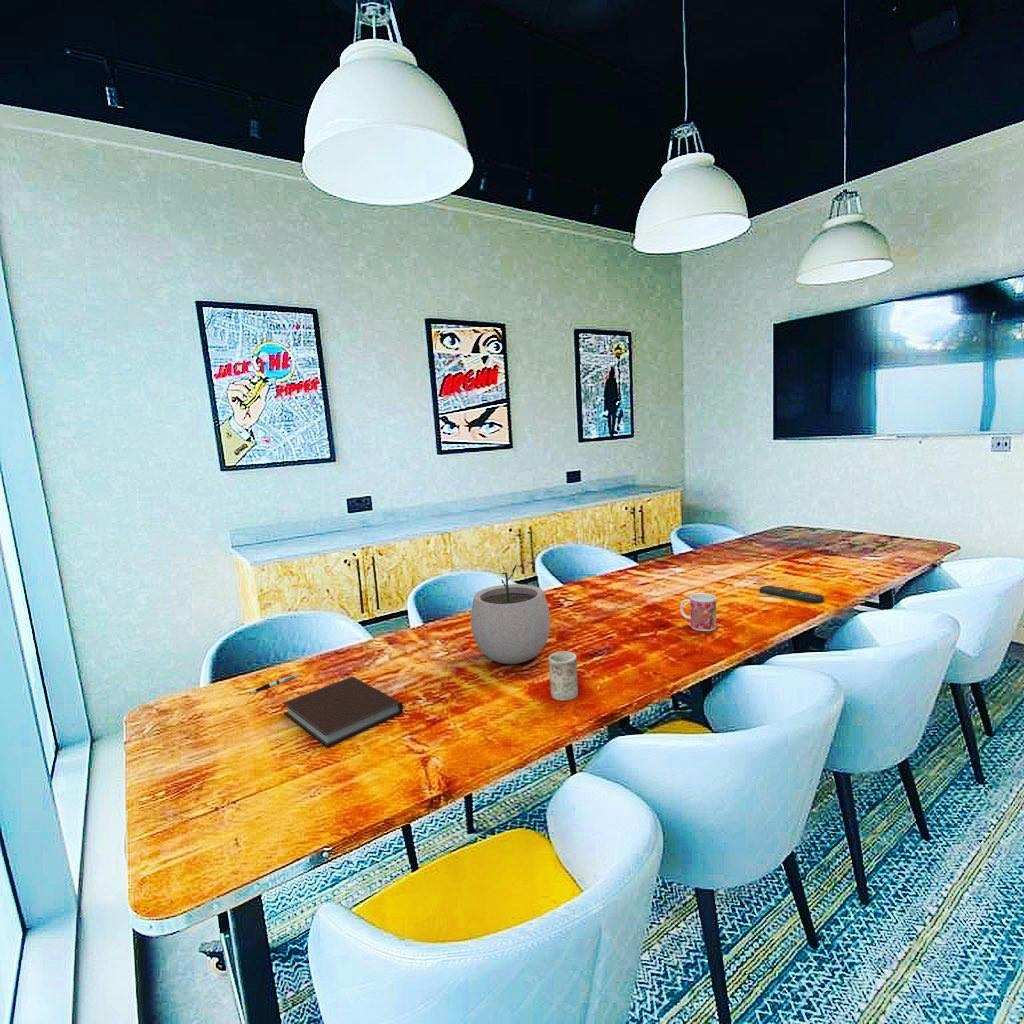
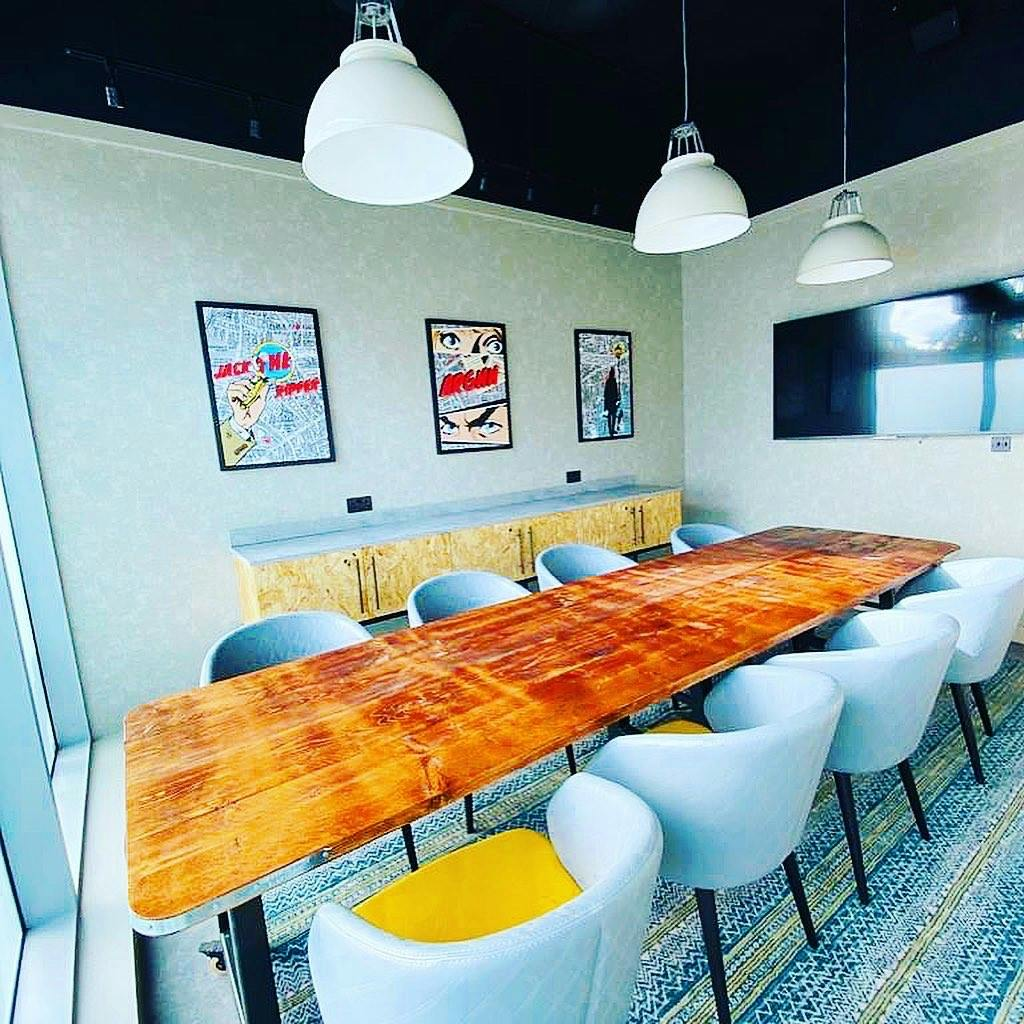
- mug (698, 610)
- pen (274, 683)
- remote control (790, 593)
- notebook (341, 707)
- mug (565, 674)
- plant pot (509, 612)
